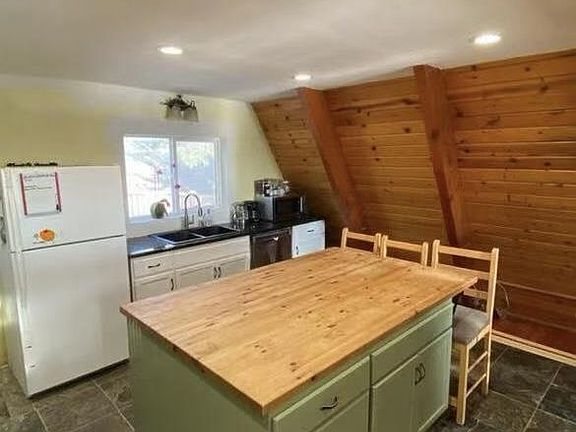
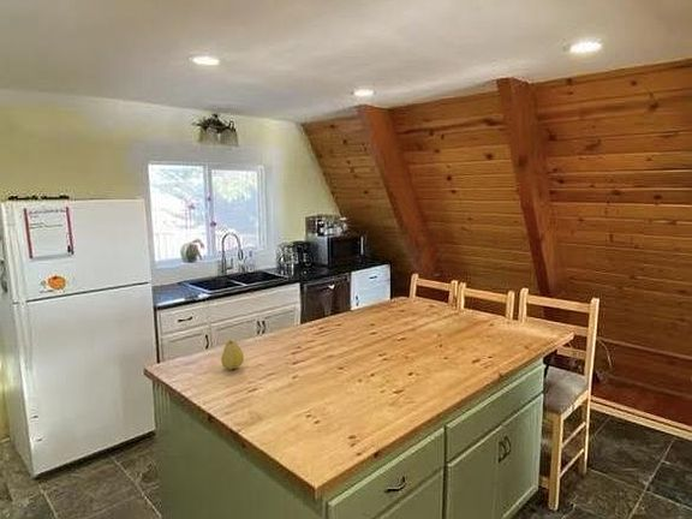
+ fruit (231, 353)
